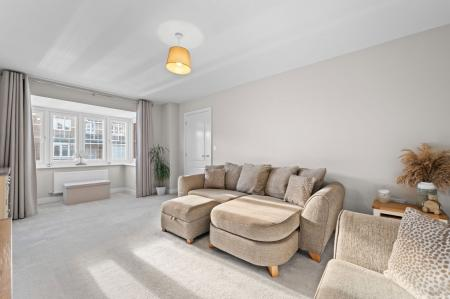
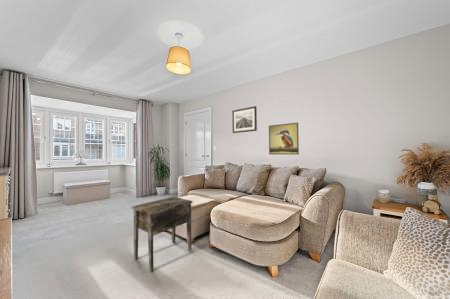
+ side table (163, 228)
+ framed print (282, 139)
+ wall art (243, 120)
